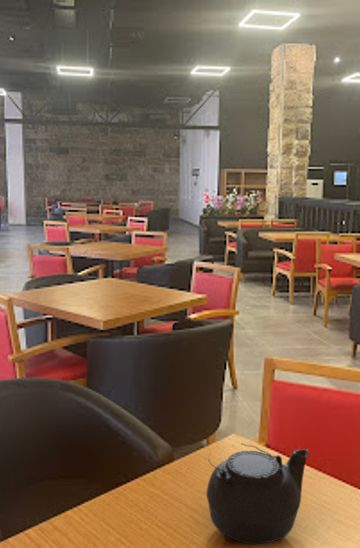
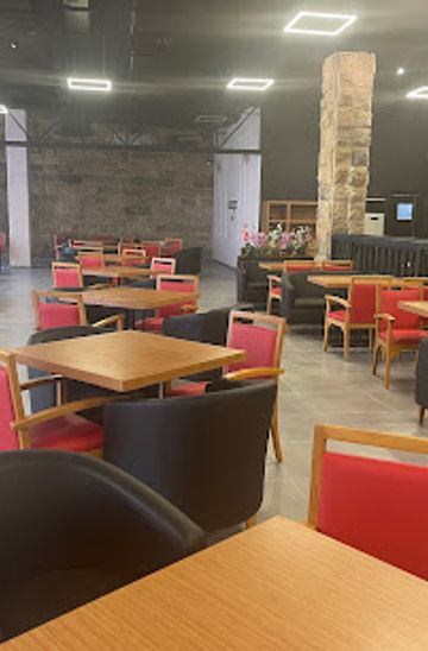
- teapot (260, 492)
